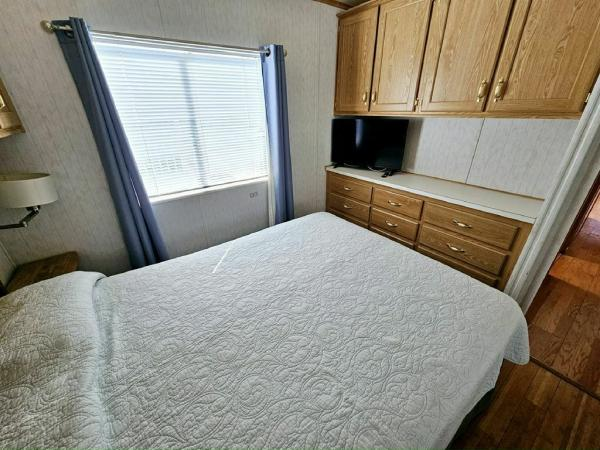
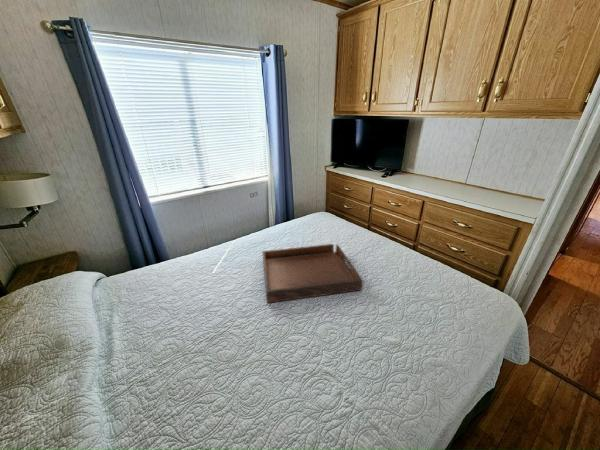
+ serving tray (307, 268)
